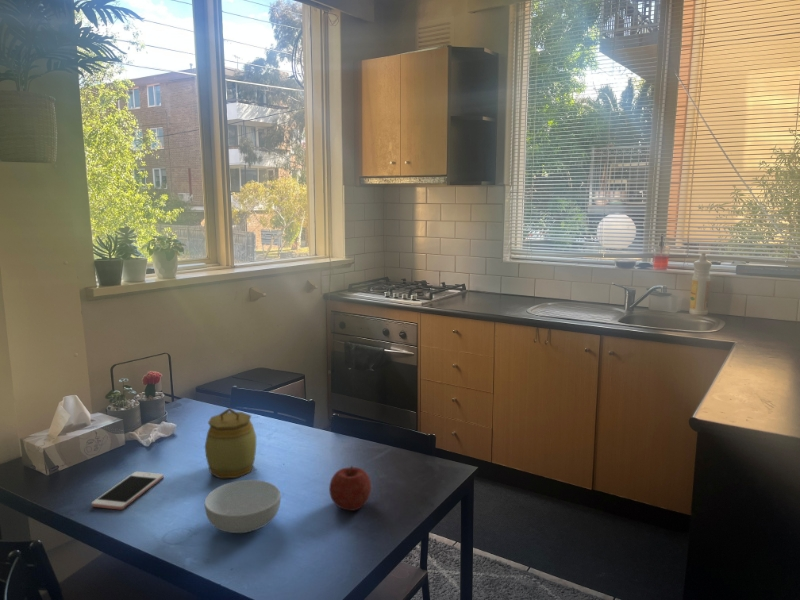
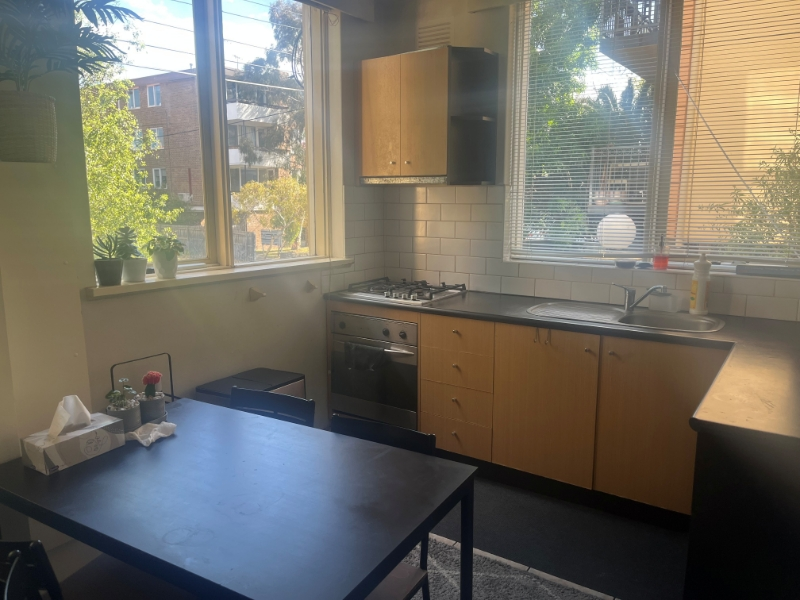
- cereal bowl (243, 510)
- cell phone (129, 489)
- jar (230, 438)
- fruit (351, 485)
